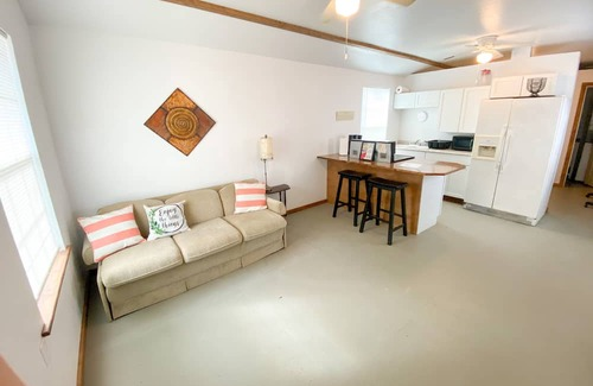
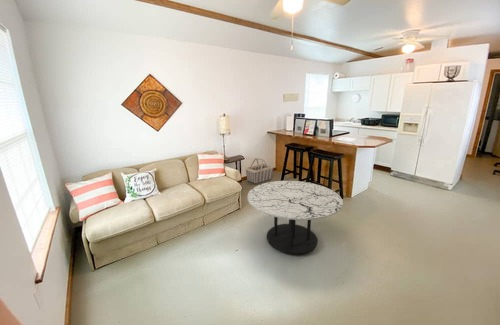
+ coffee table (292, 218)
+ basket (259, 169)
